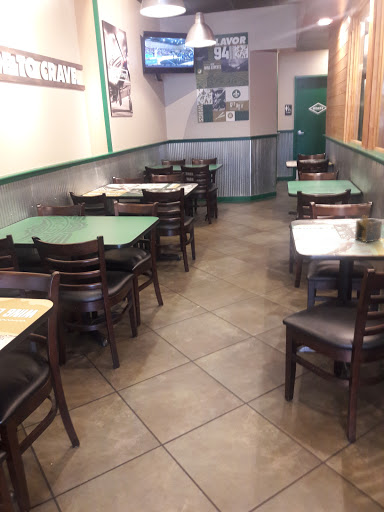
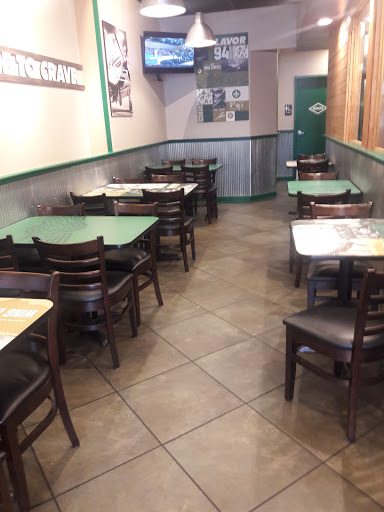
- napkin holder (368, 226)
